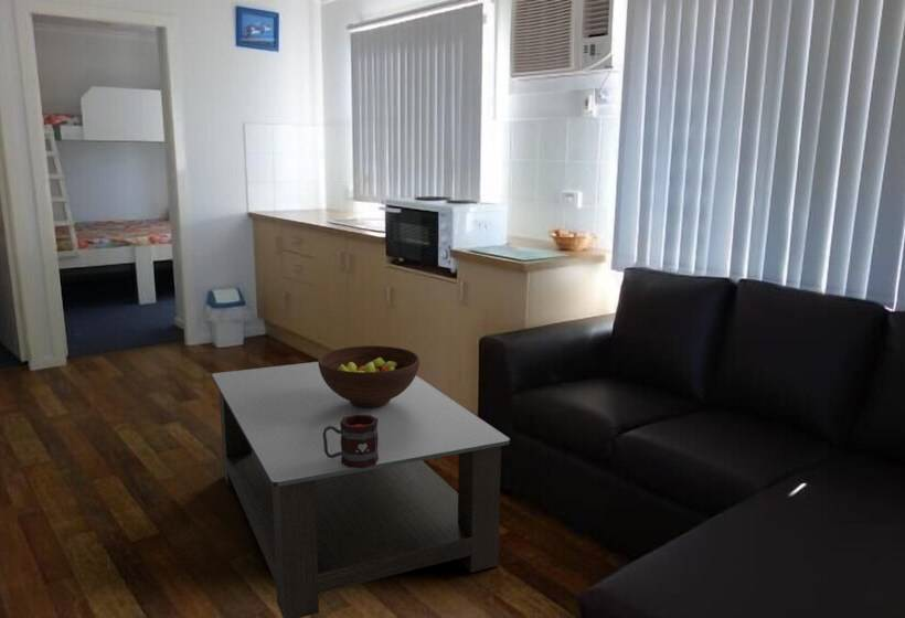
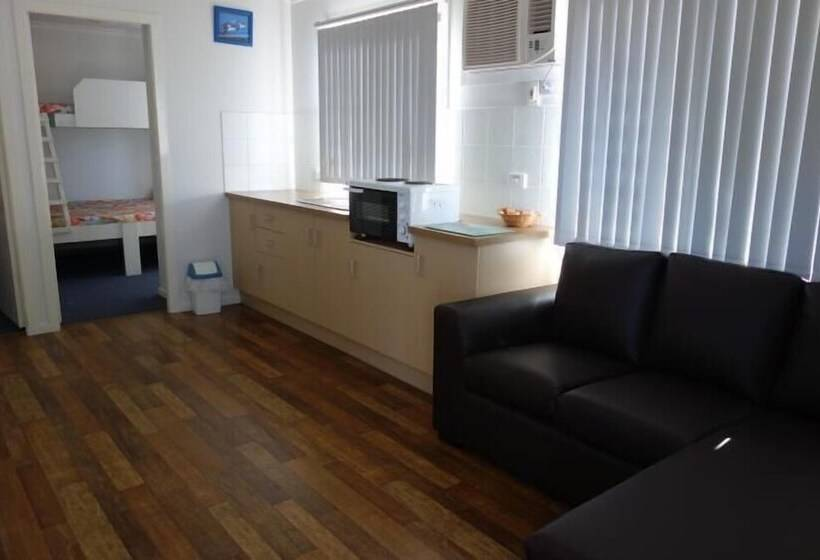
- mug (351, 440)
- fruit bowl (369, 380)
- coffee table (340, 460)
